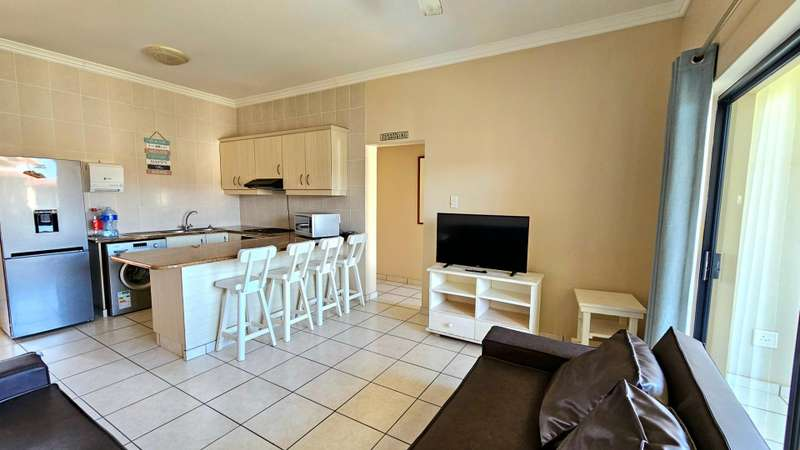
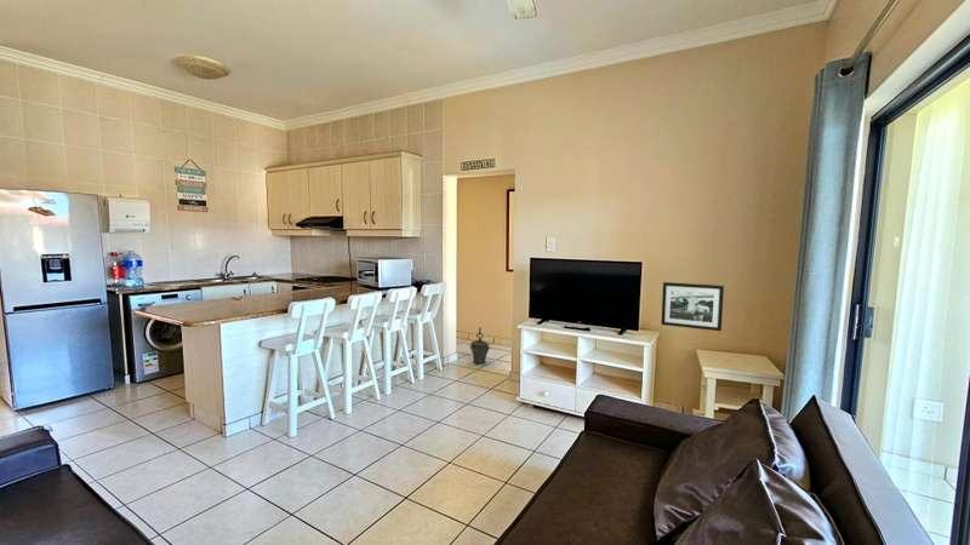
+ picture frame (691, 305)
+ lantern (479, 344)
